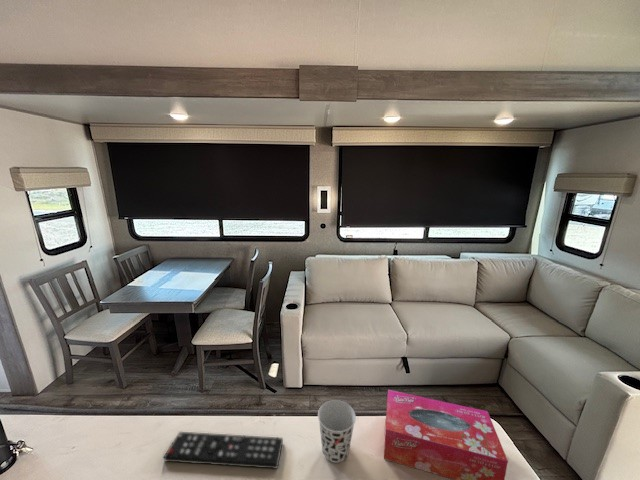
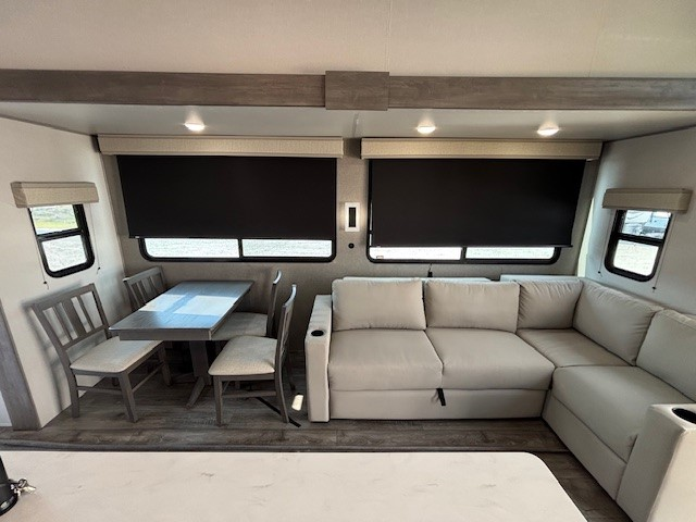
- cup (336, 432)
- remote control (225, 448)
- tissue box (437, 434)
